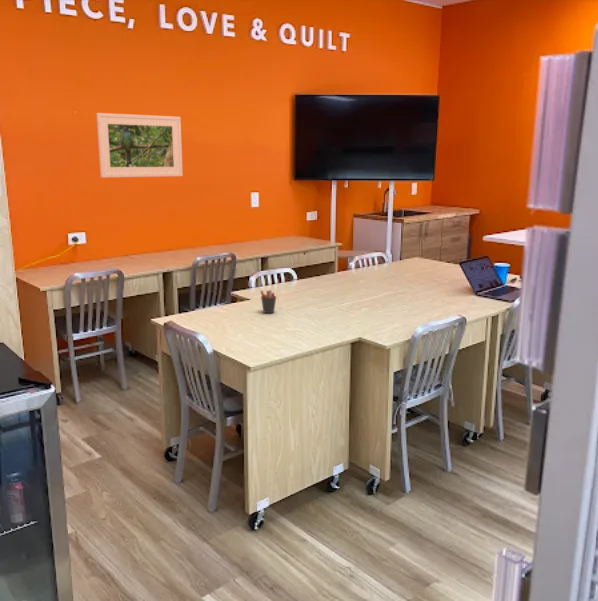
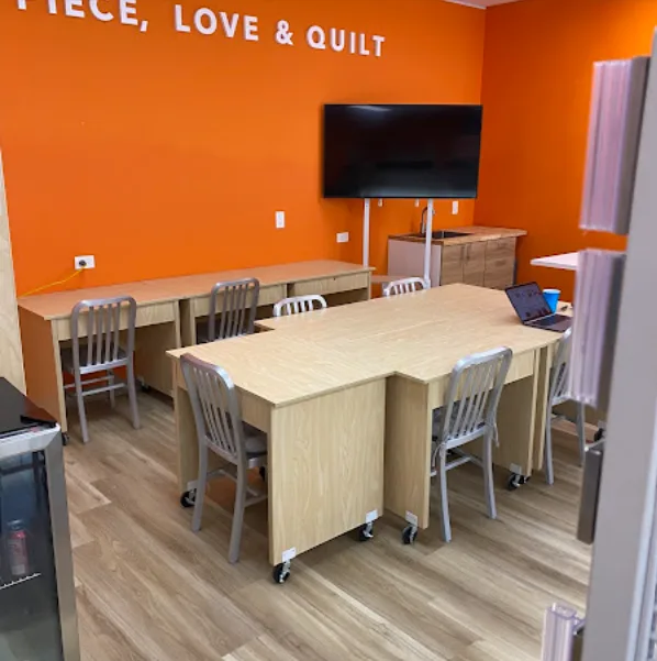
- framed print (141, 146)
- pen holder (268, 300)
